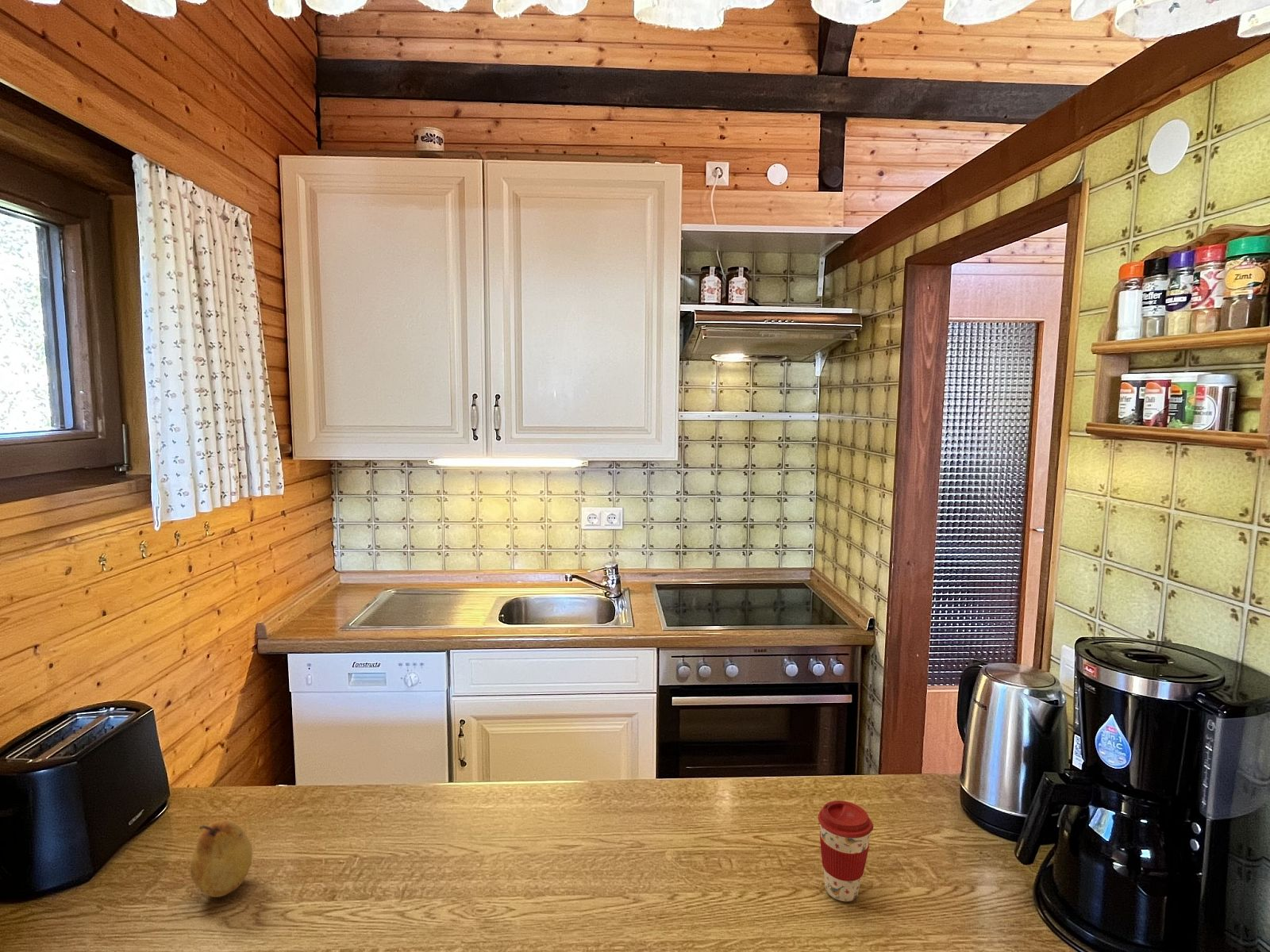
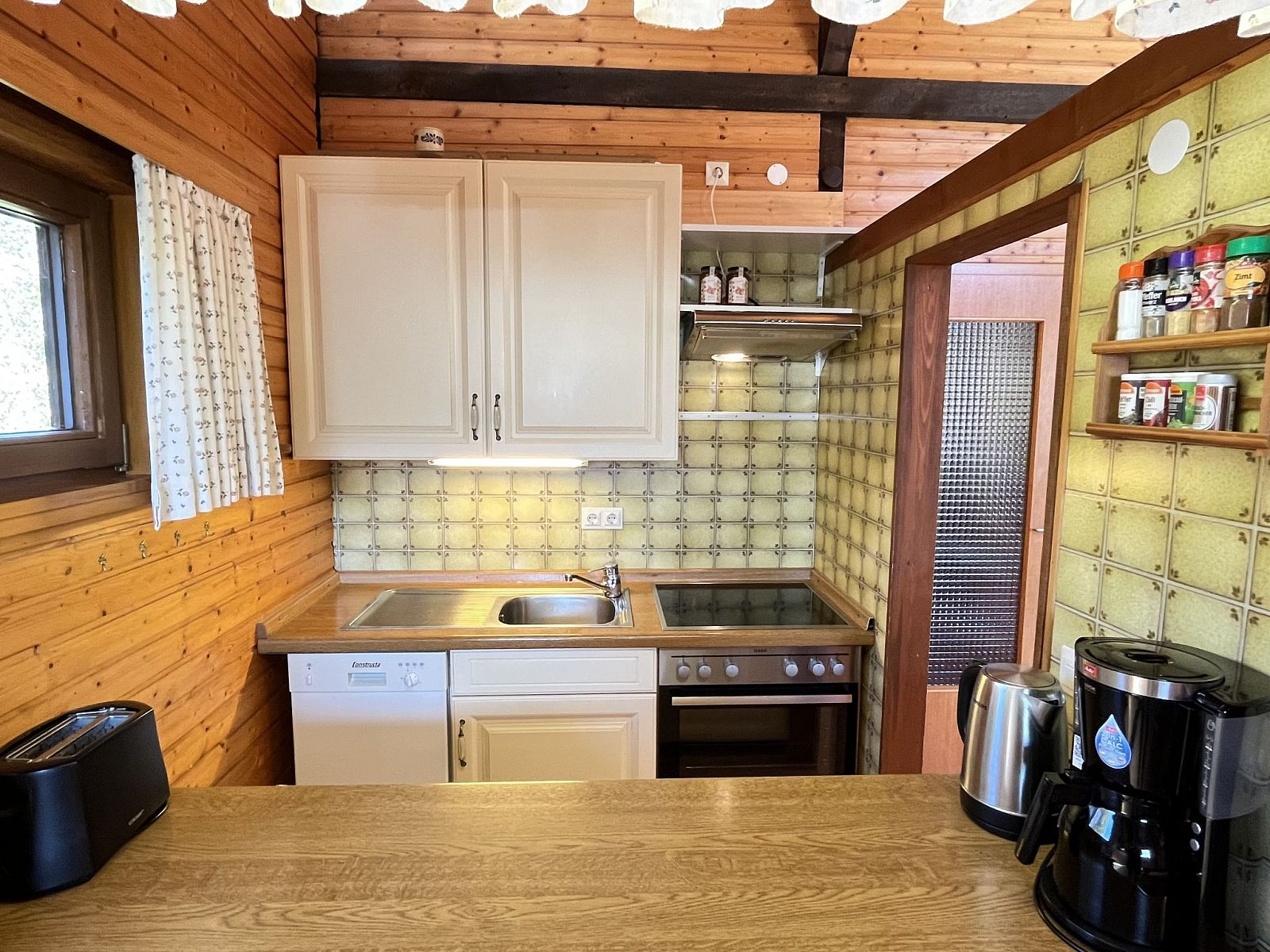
- coffee cup (843, 851)
- fruit (221, 850)
